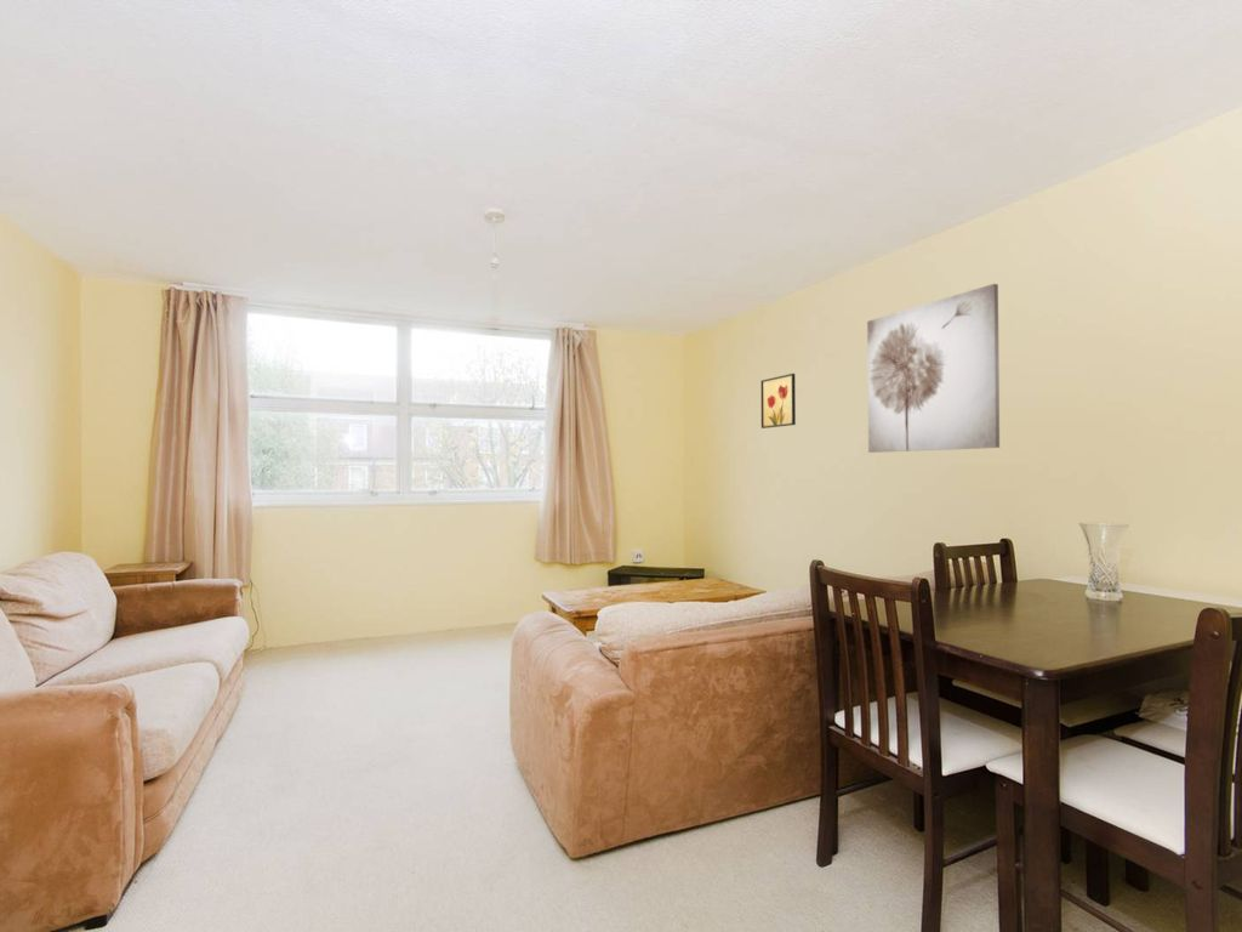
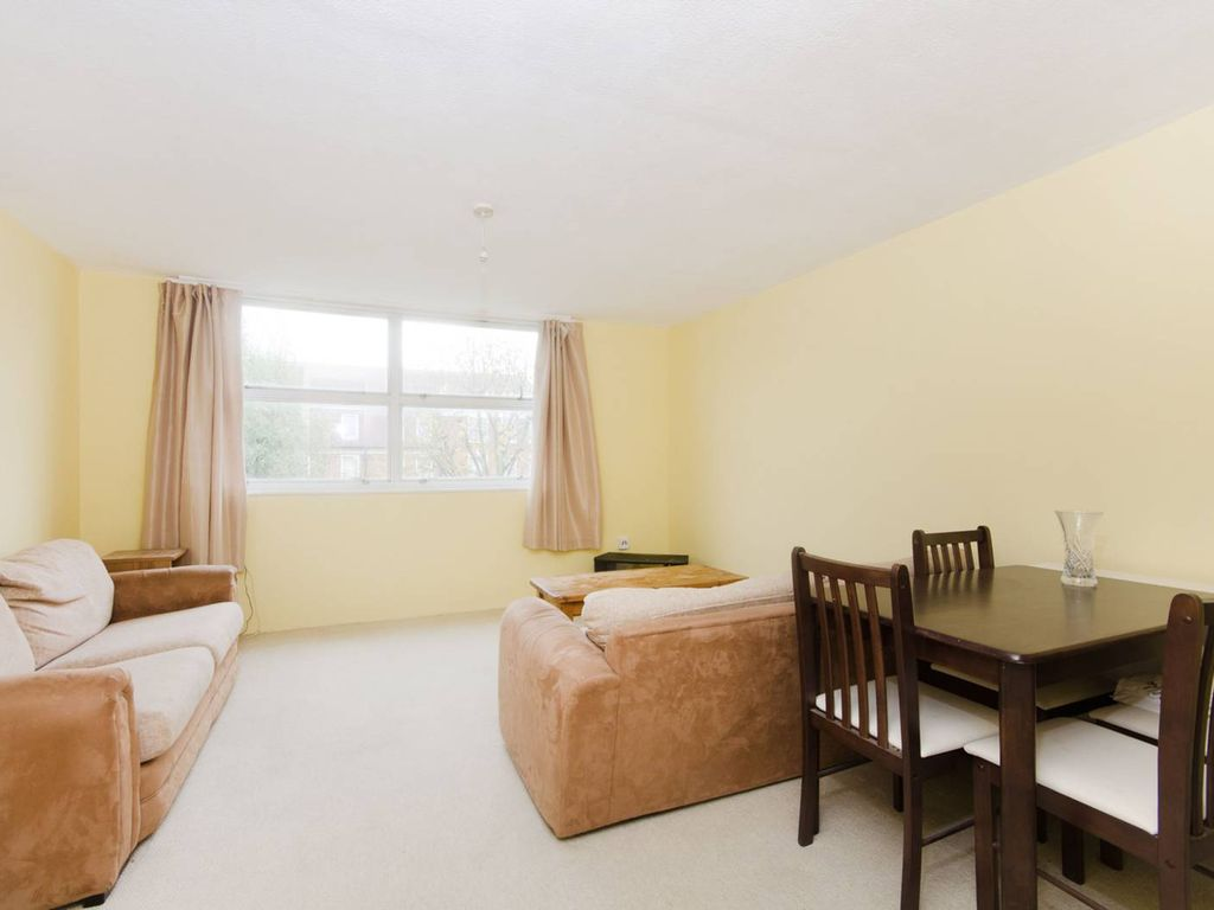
- wall art (925, 377)
- wall art (777, 402)
